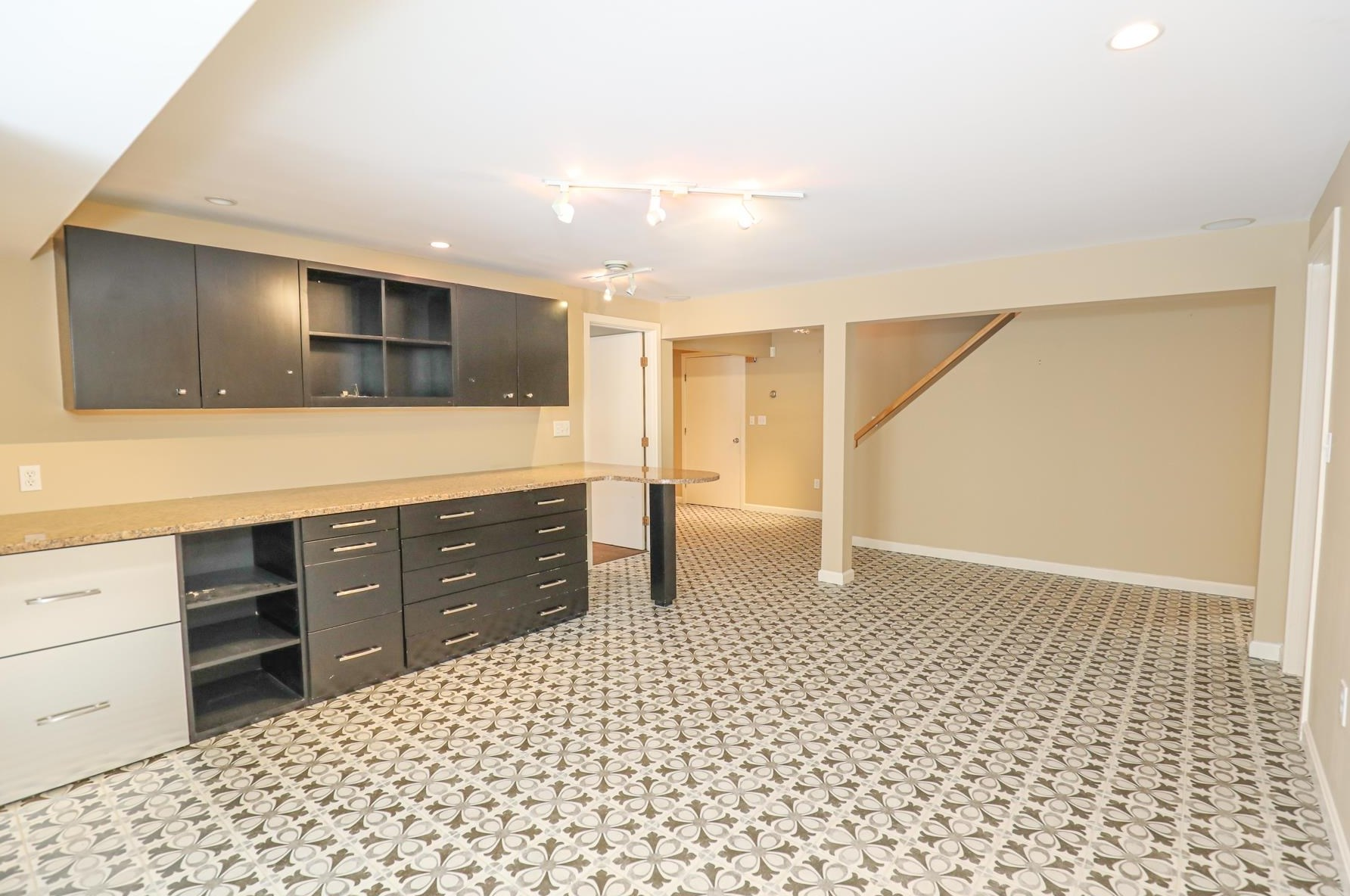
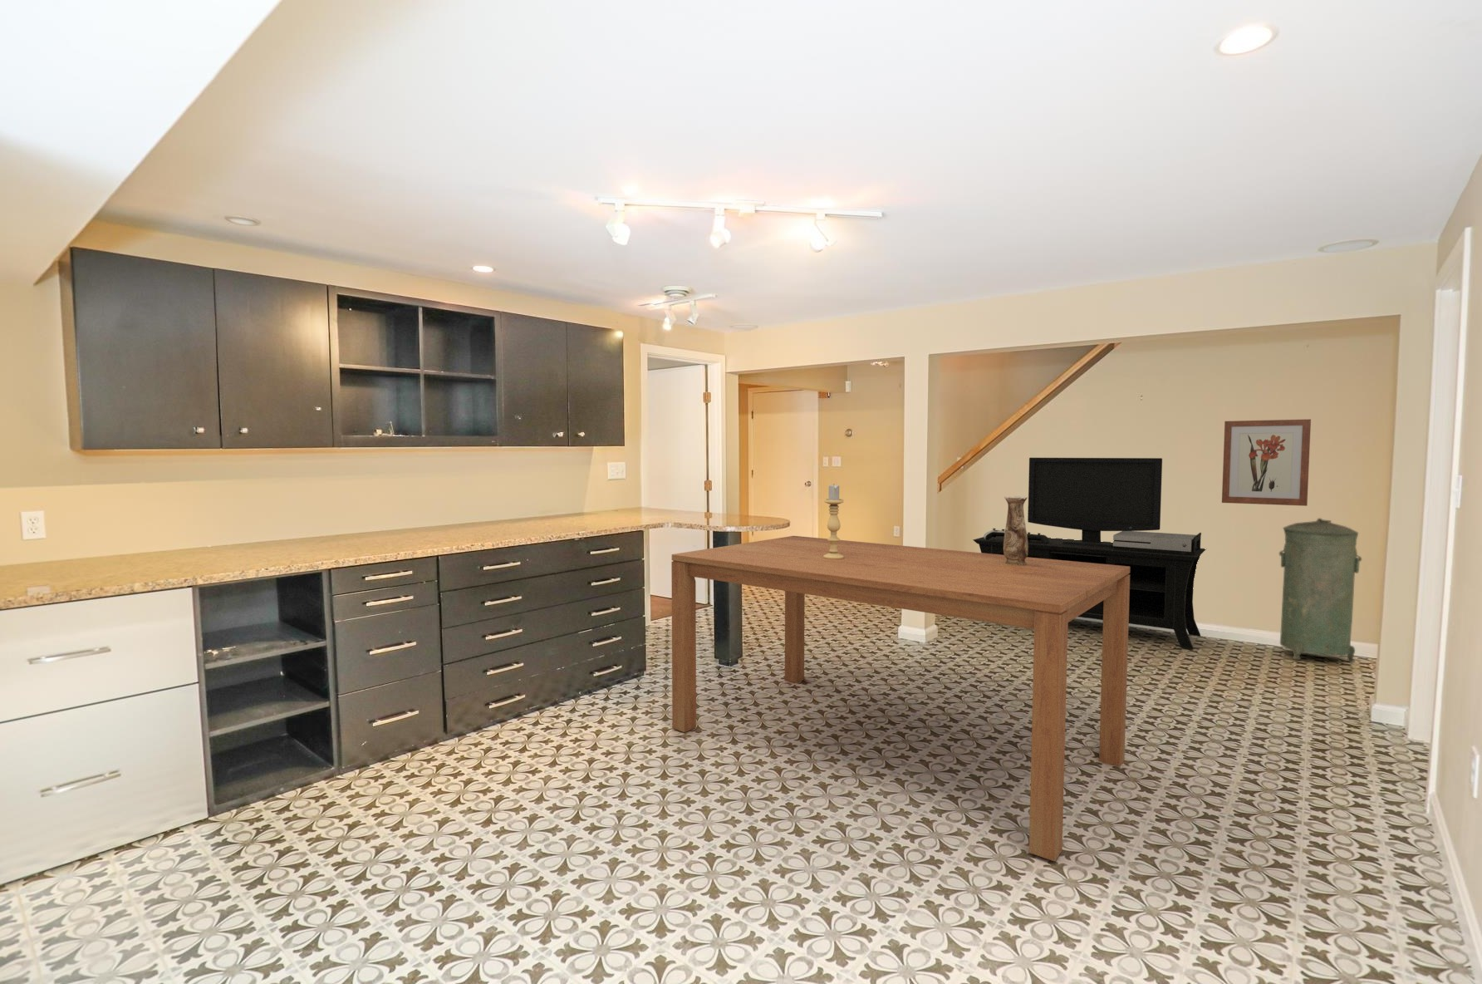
+ wall art (1265, 462)
+ vase (1015, 529)
+ candle holder (833, 521)
+ dining table (890, 606)
+ media console (1085, 543)
+ trash can (1317, 588)
